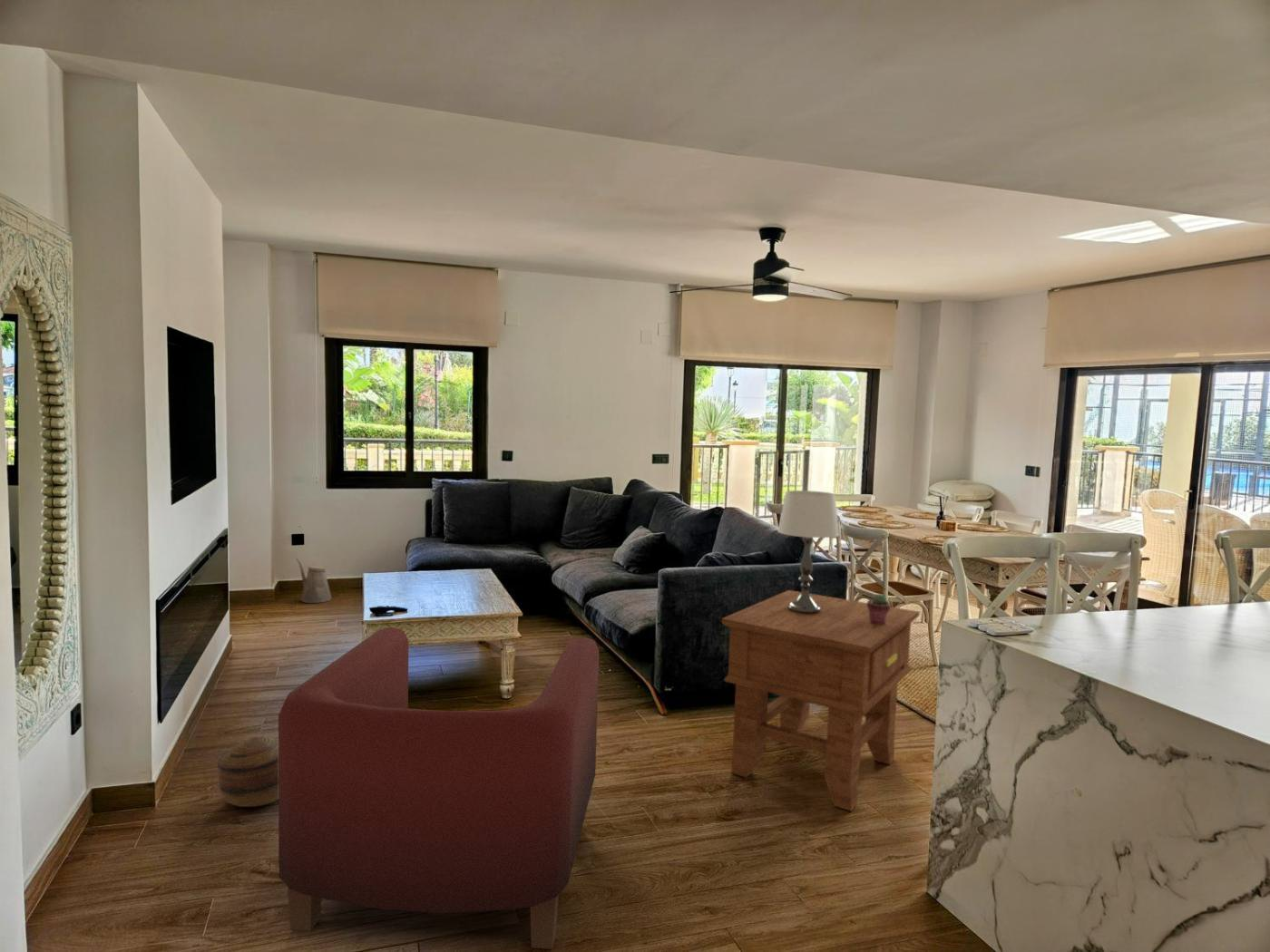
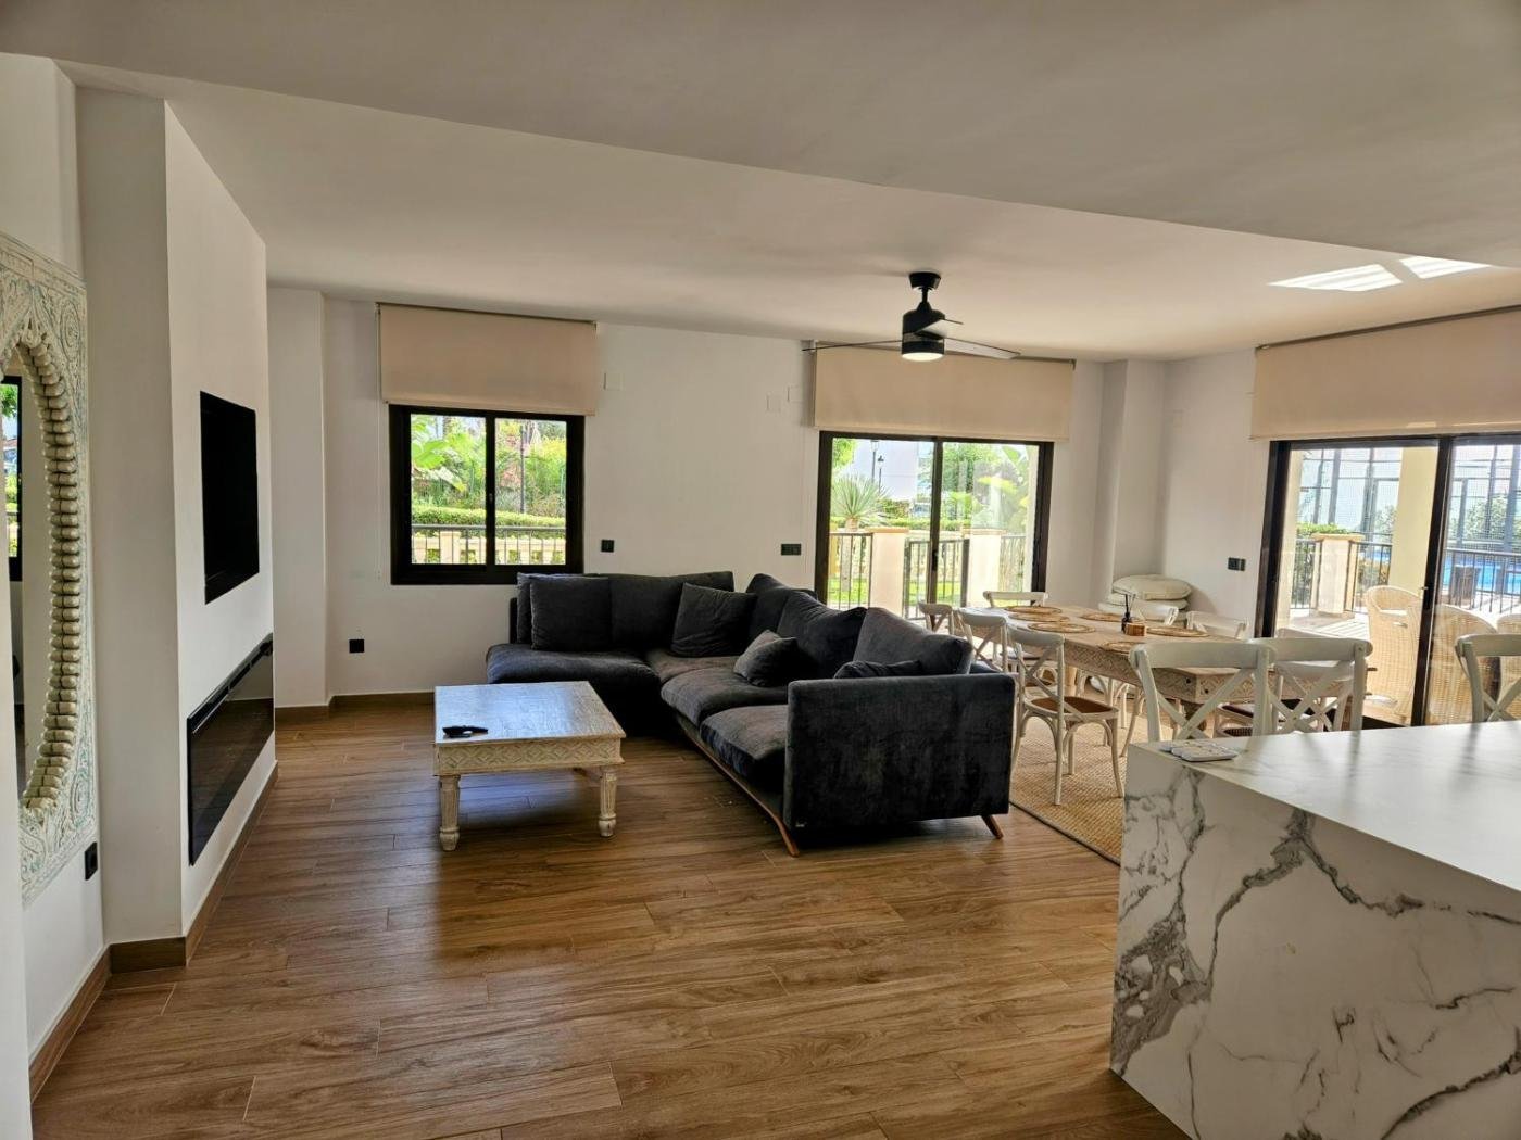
- side table (819, 691)
- watering can (312, 579)
- potted succulent (878, 607)
- basket (256, 770)
- table lamp (806, 551)
- armchair (453, 773)
